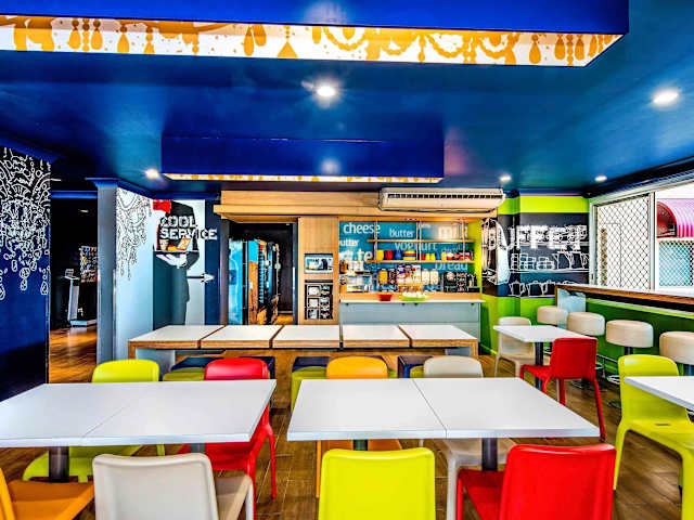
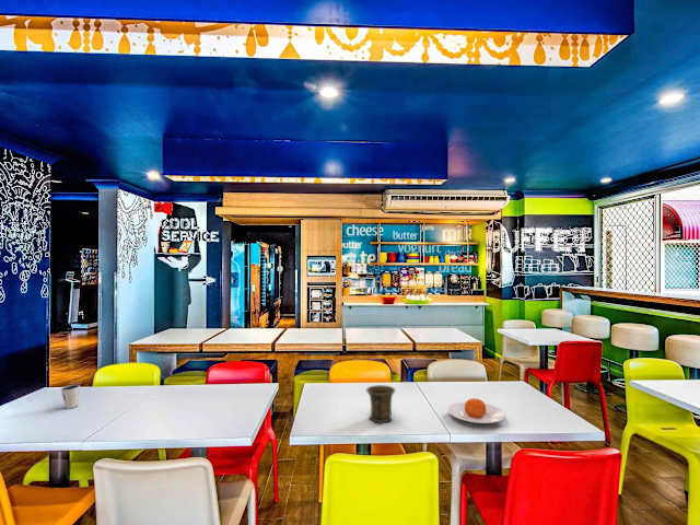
+ mug (381, 404)
+ plate (476, 409)
+ dixie cup (70, 396)
